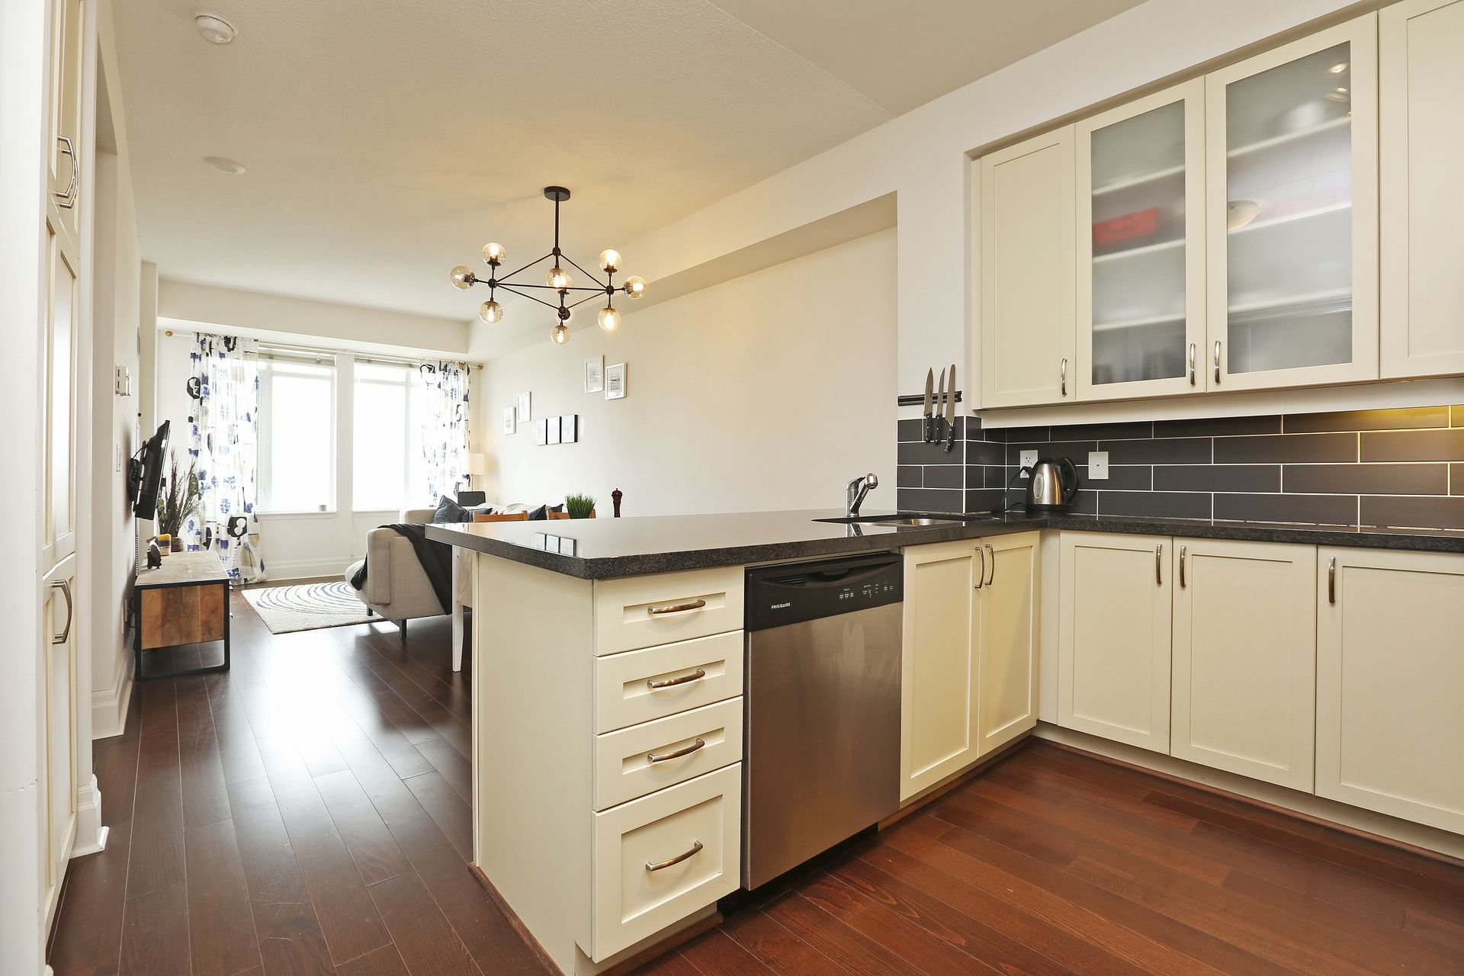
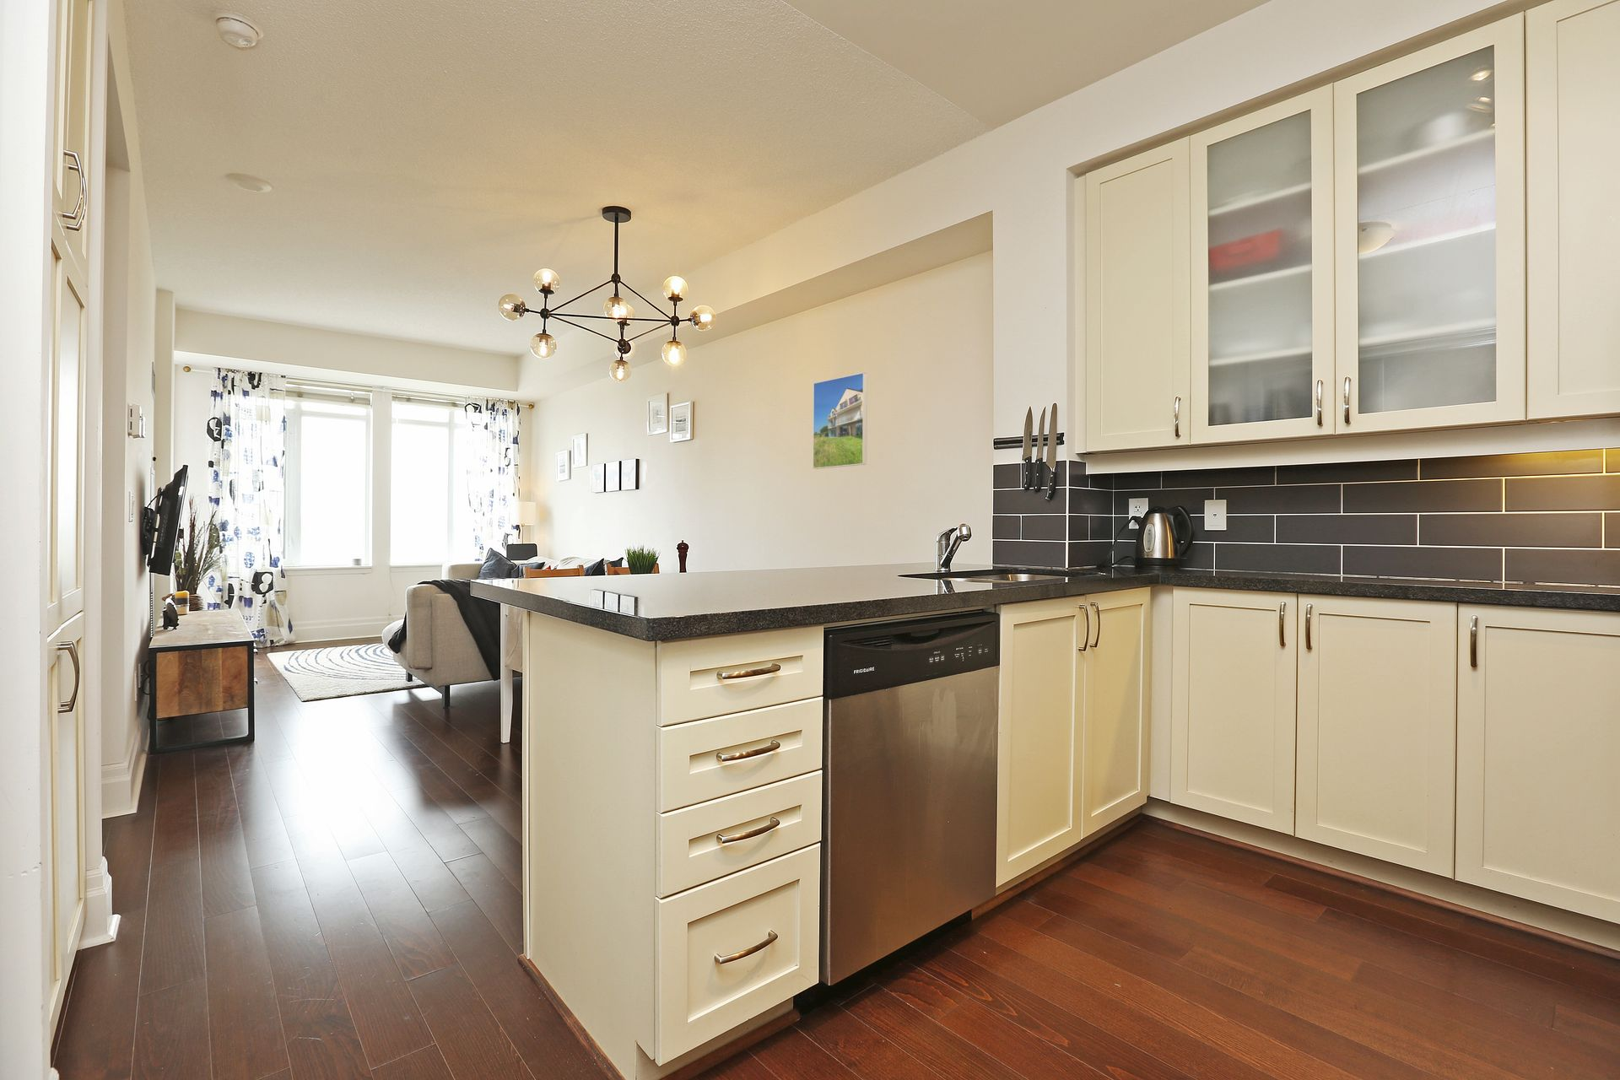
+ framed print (839, 422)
